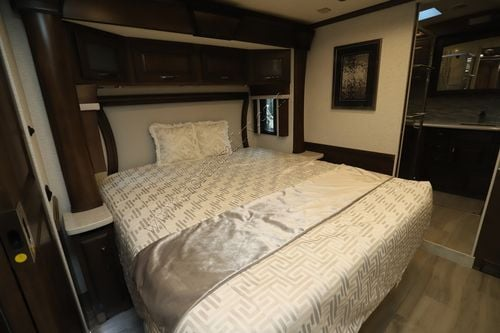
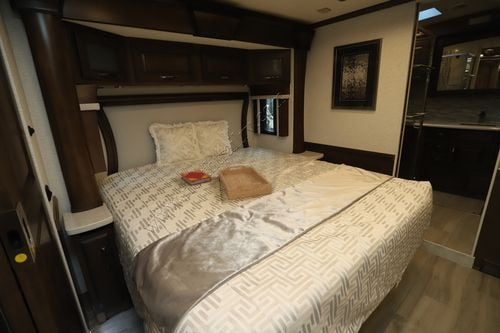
+ serving tray (242, 179)
+ hardback book (195, 177)
